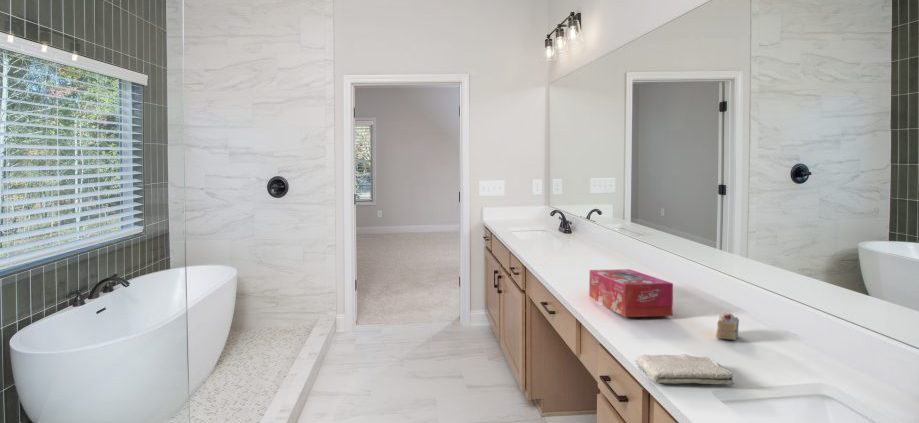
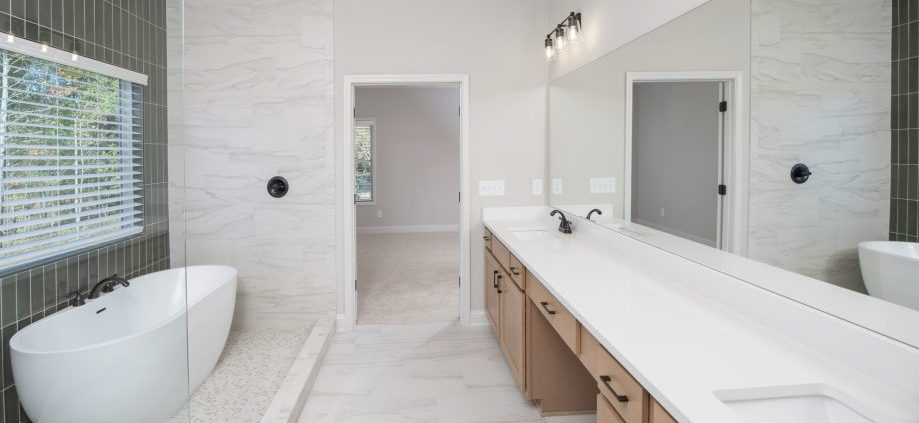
- washcloth (683, 368)
- cake slice (727, 325)
- tissue box (627, 291)
